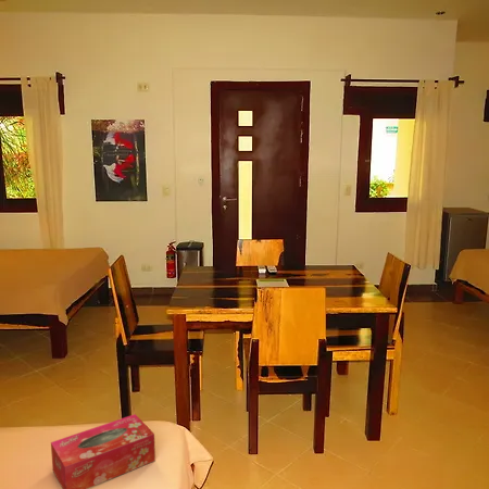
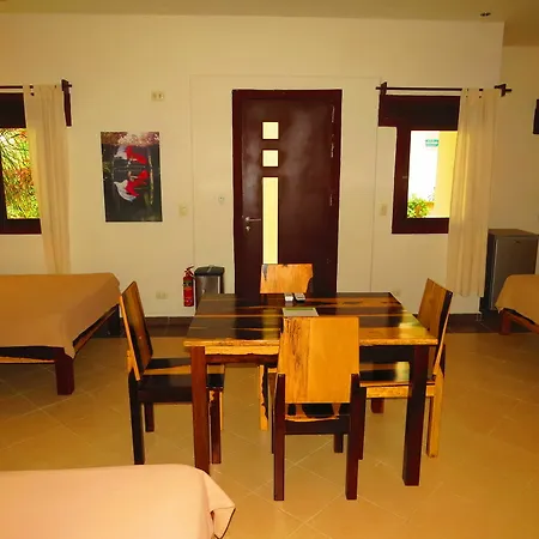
- tissue box (103, 451)
